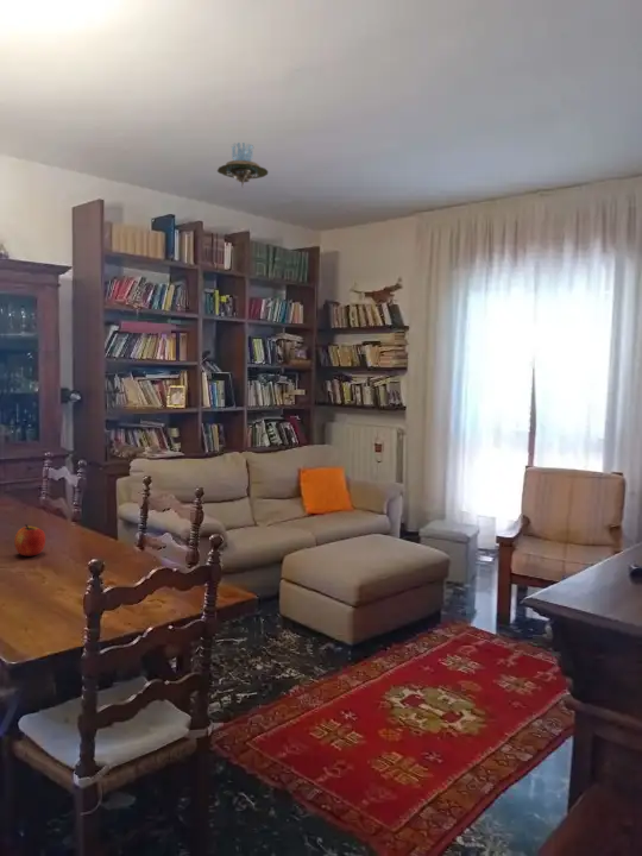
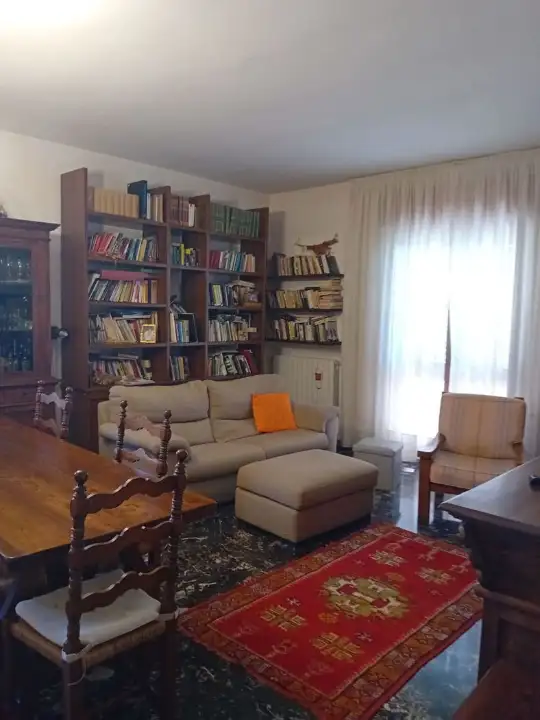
- apple (30, 539)
- ceiling lamp (243, 166)
